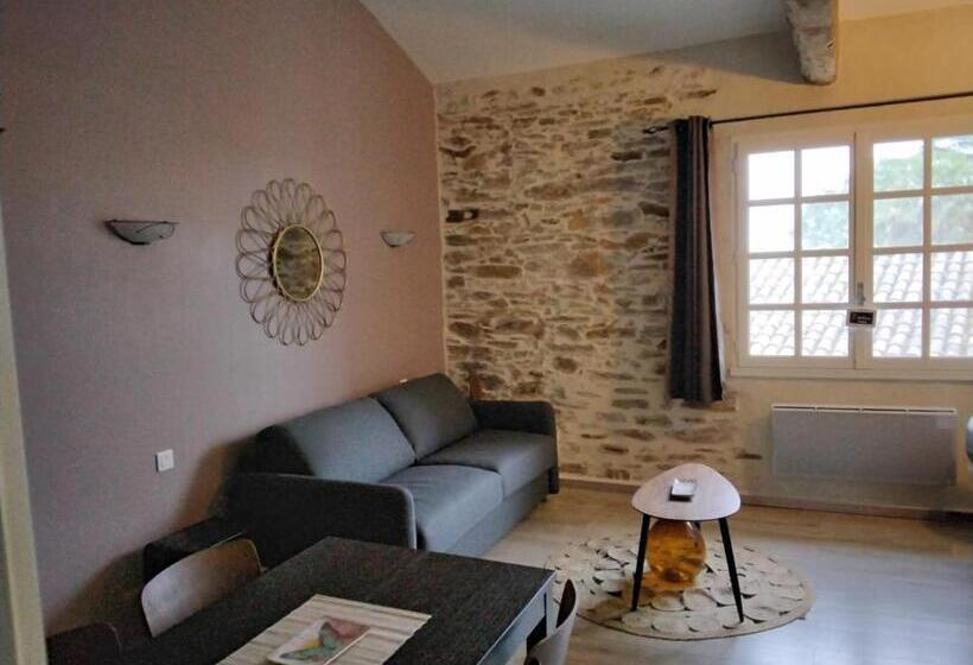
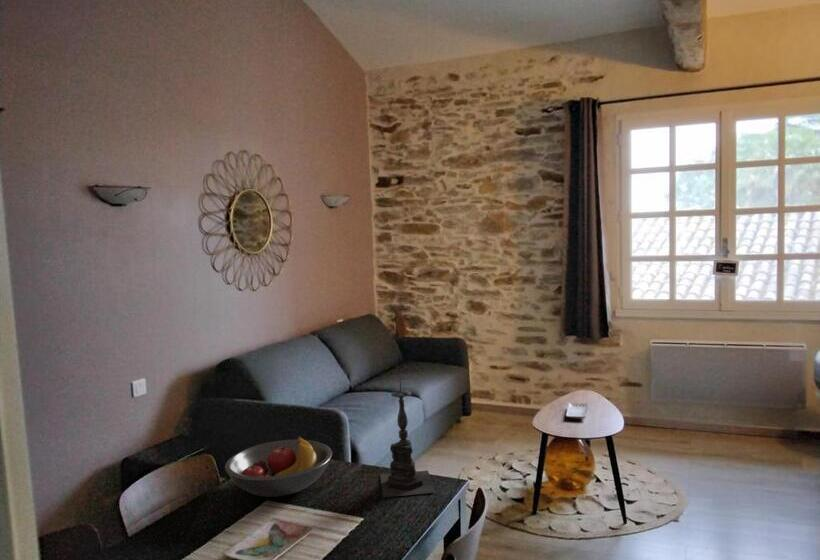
+ fruit bowl (280, 468)
+ candle holder (404, 430)
